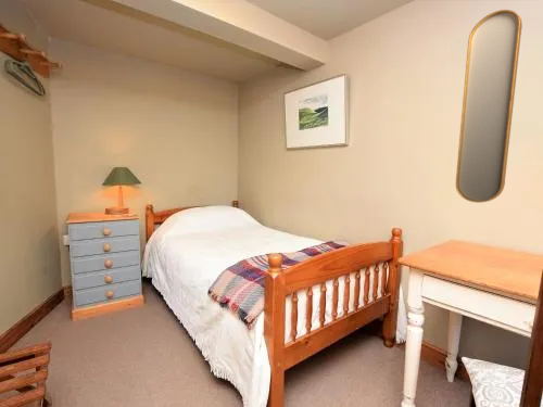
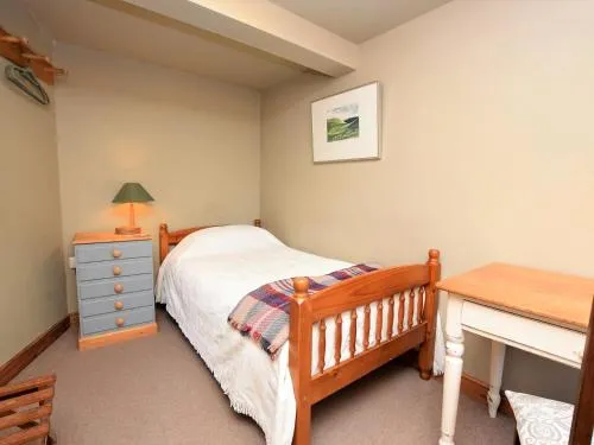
- home mirror (485, 111)
